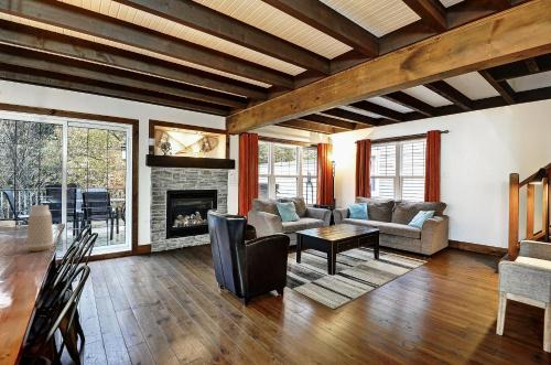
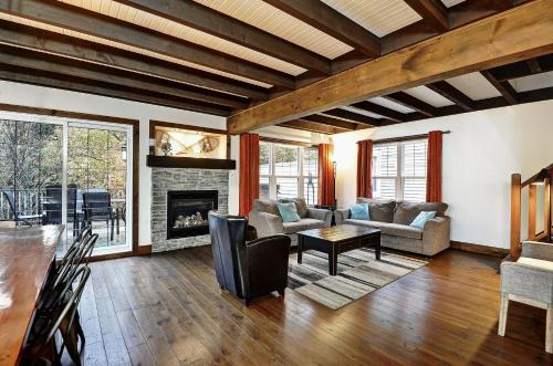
- vase (40, 227)
